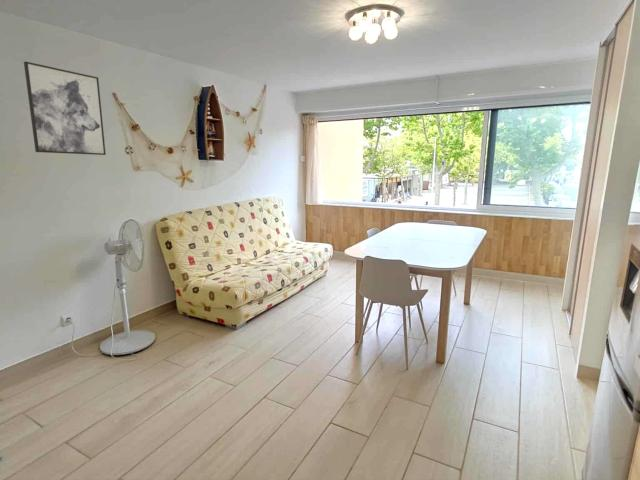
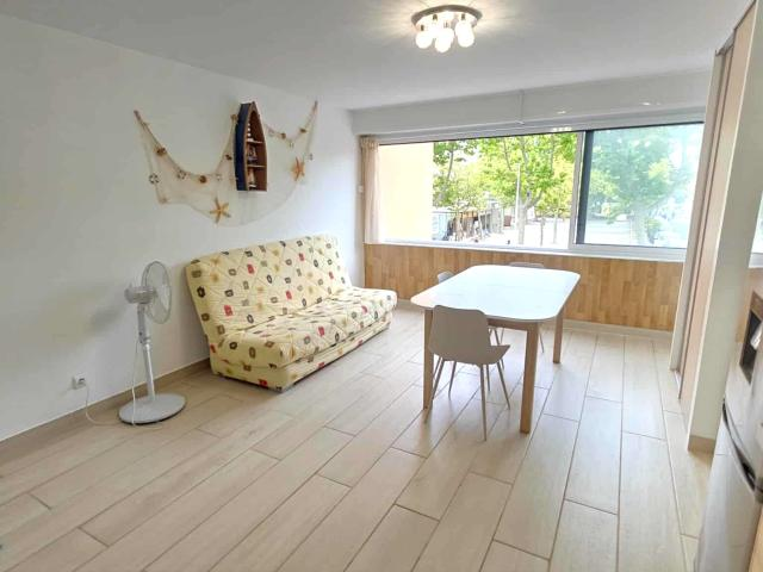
- wall art (68, 112)
